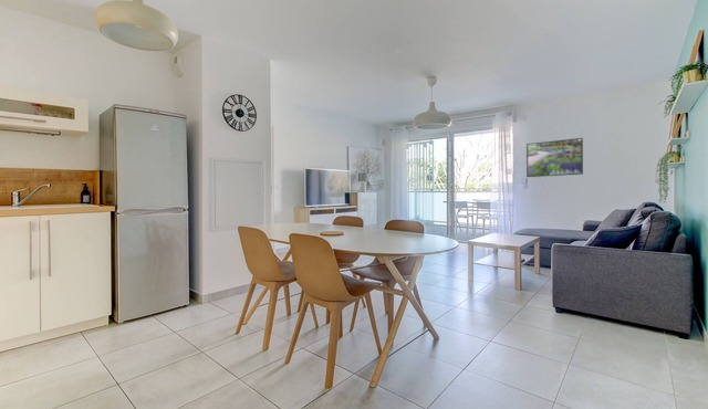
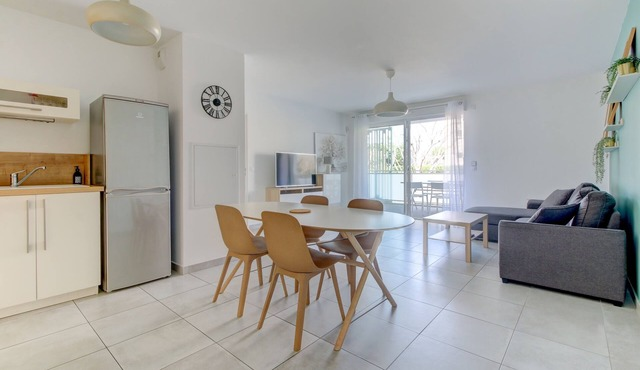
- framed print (553, 158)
